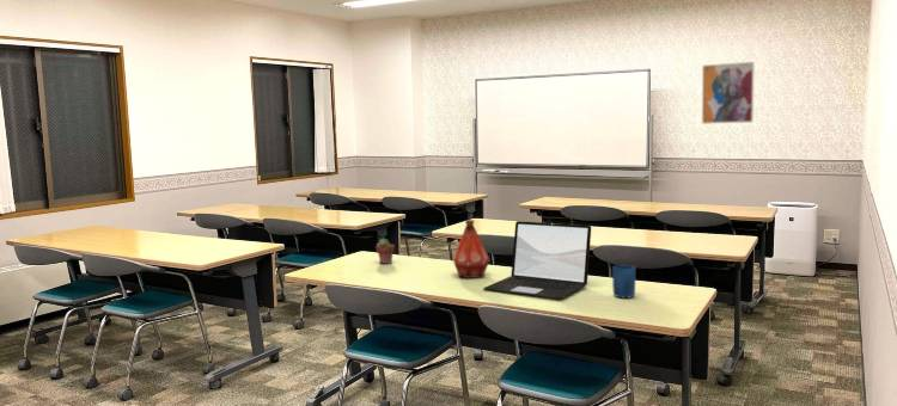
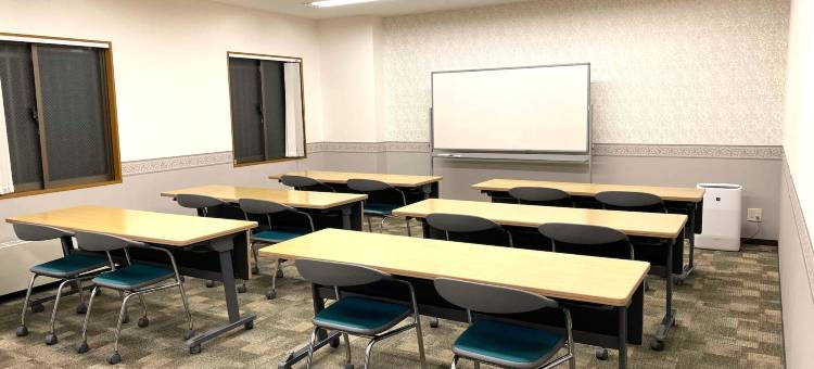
- laptop (537, 257)
- mug (626, 281)
- wall art (727, 93)
- potted succulent (385, 250)
- bottle (469, 247)
